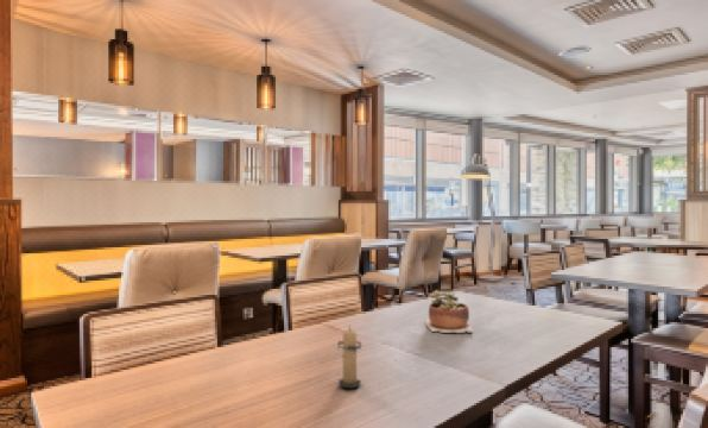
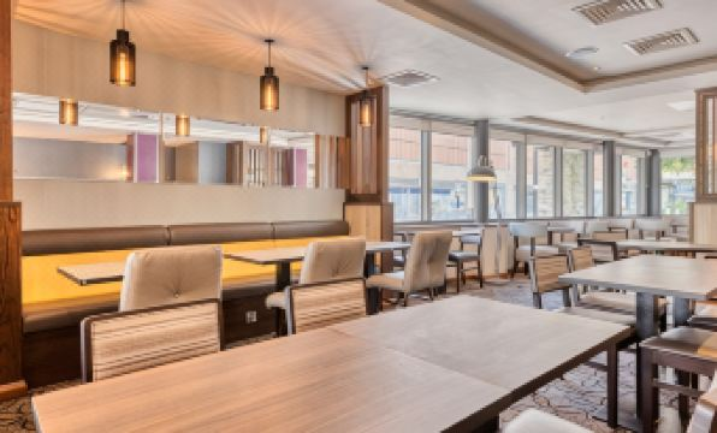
- candle (349, 354)
- succulent plant (448, 309)
